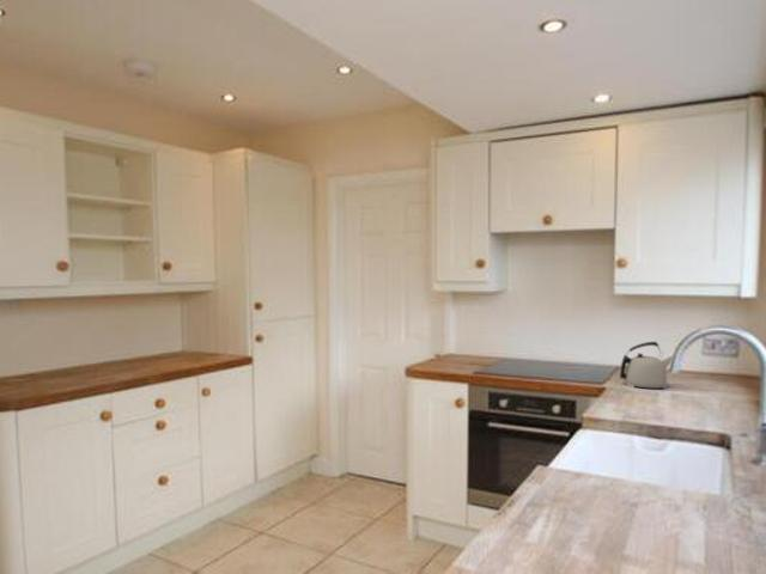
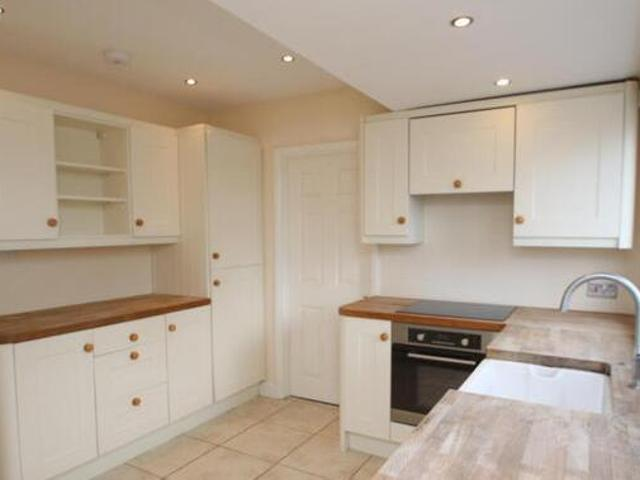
- kettle (646, 362)
